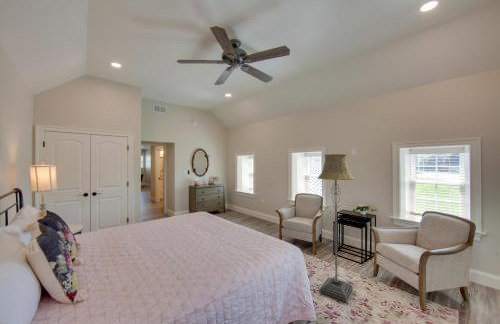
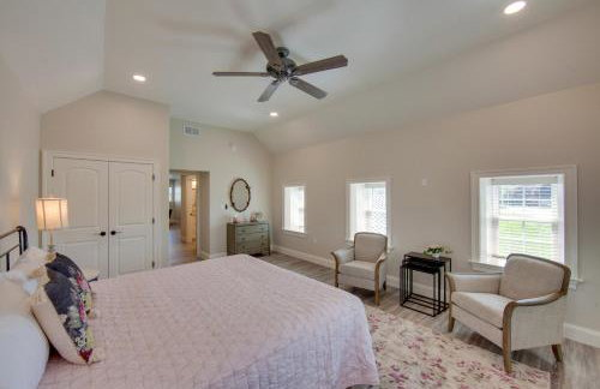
- floor lamp (336, 222)
